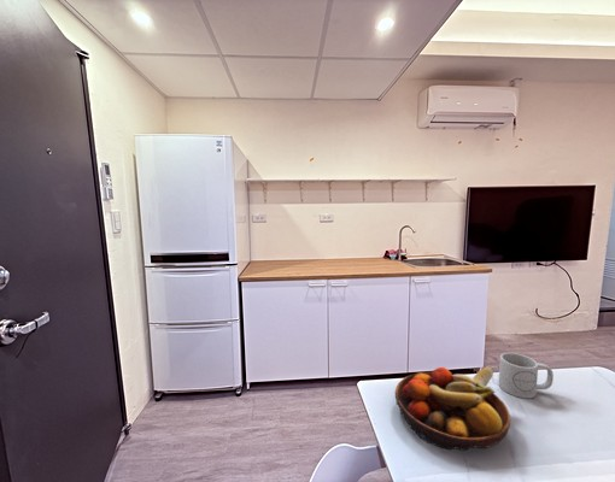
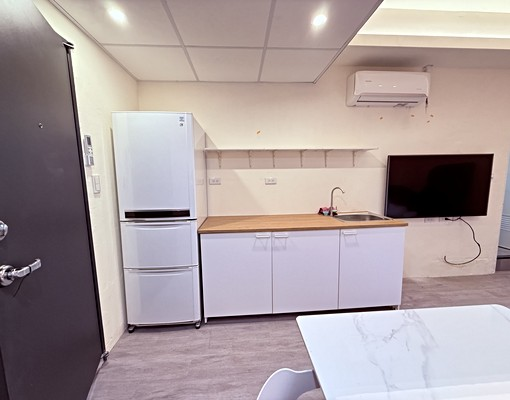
- fruit bowl (449, 394)
- mug (526, 375)
